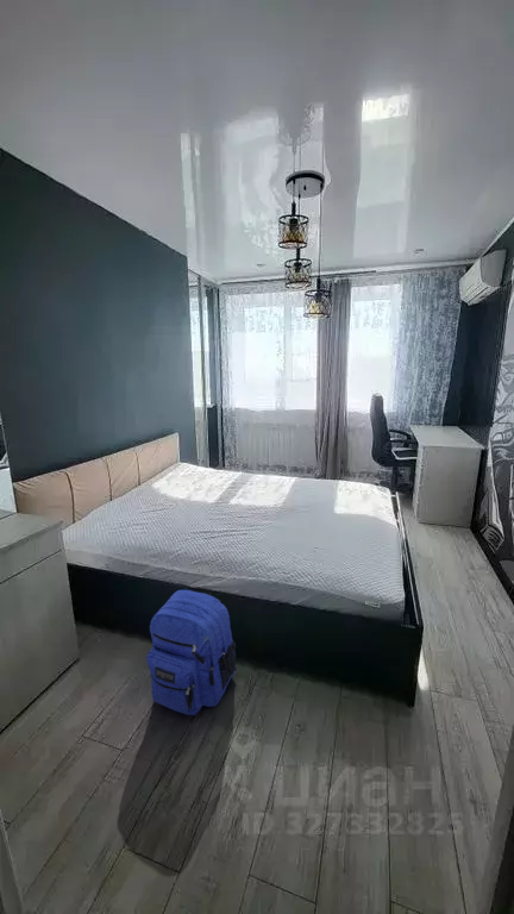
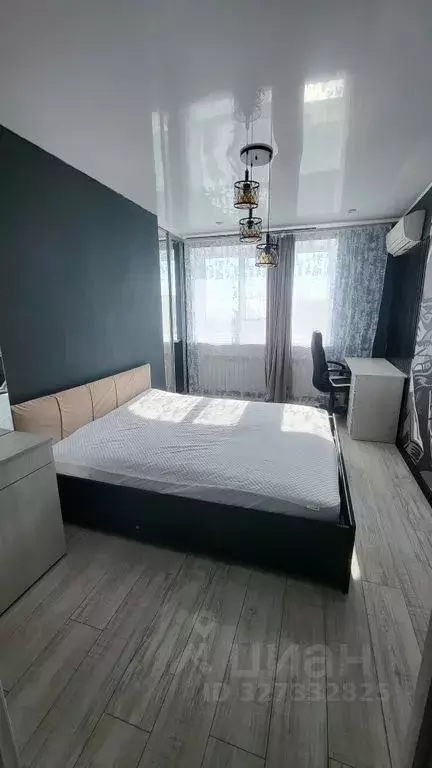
- backpack (190, 647)
